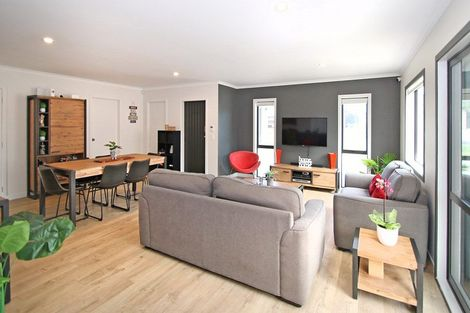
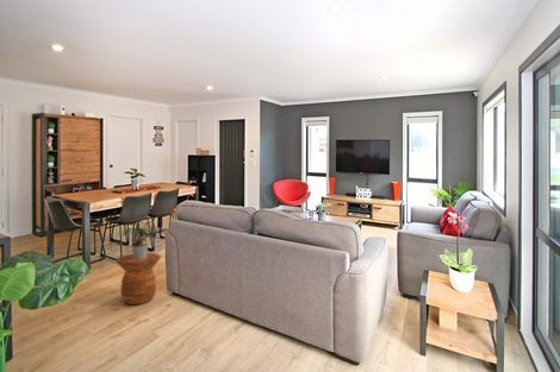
+ side table (138, 278)
+ potted plant (141, 239)
